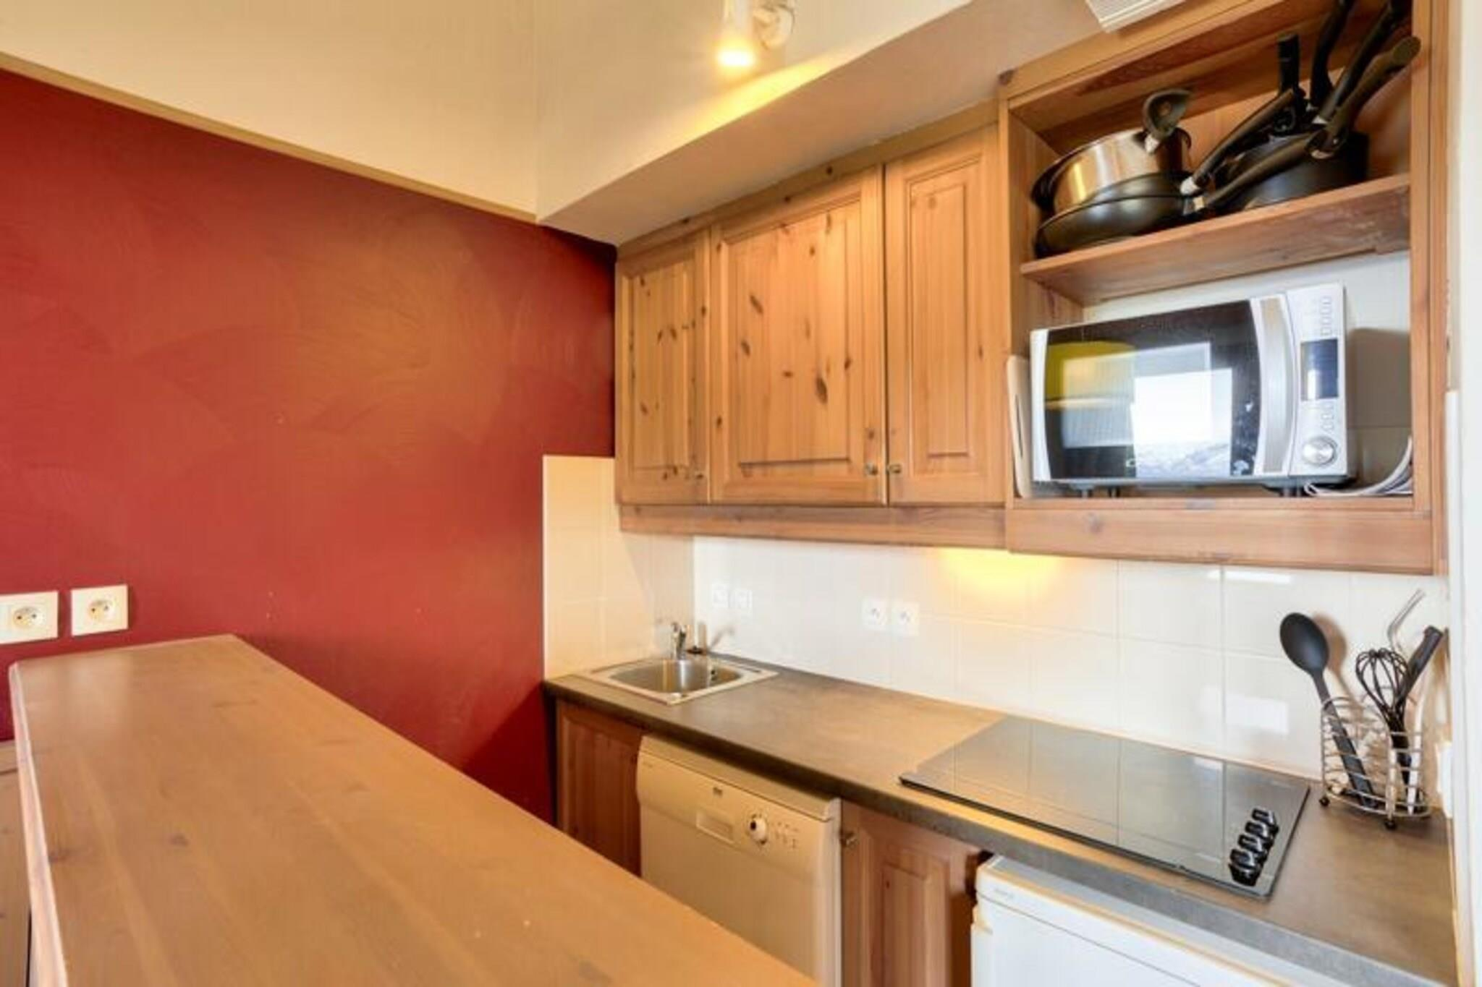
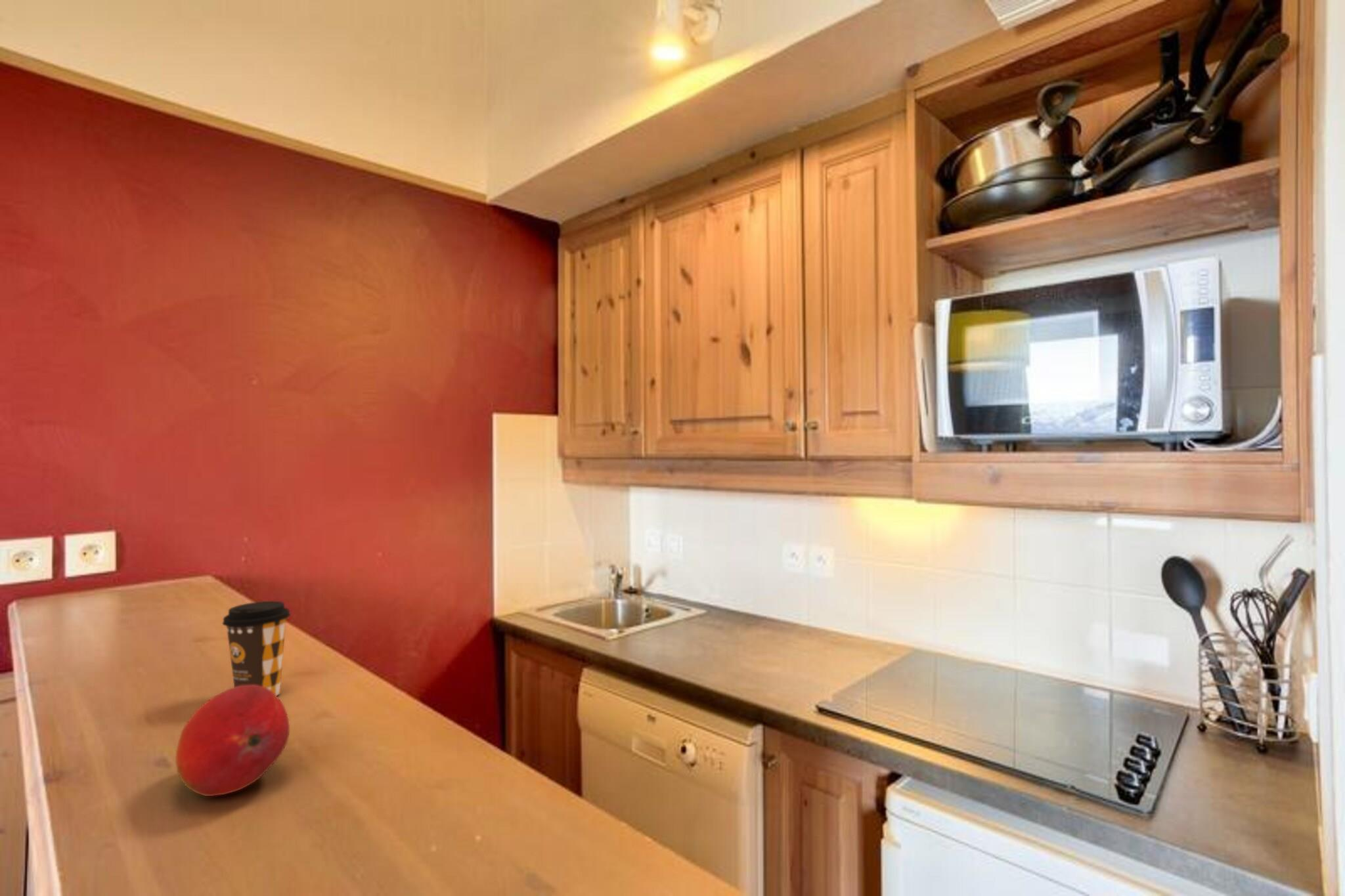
+ fruit (231, 735)
+ coffee cup (257, 651)
